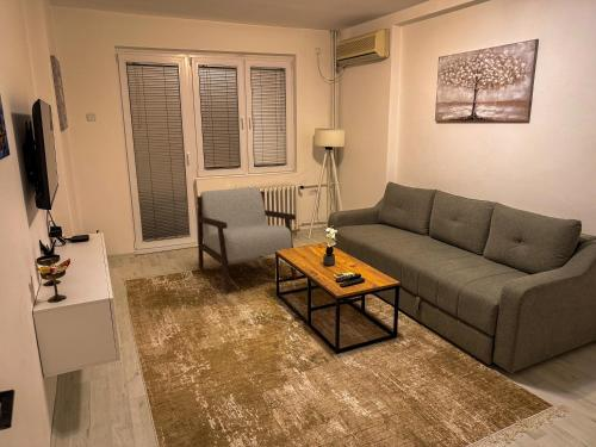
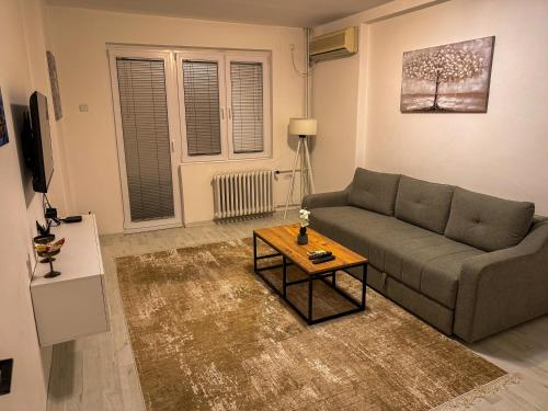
- armchair (244, 232)
